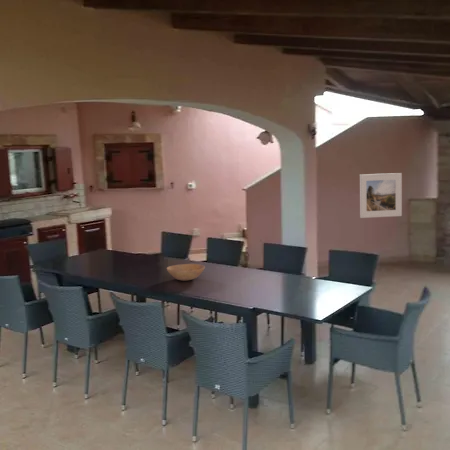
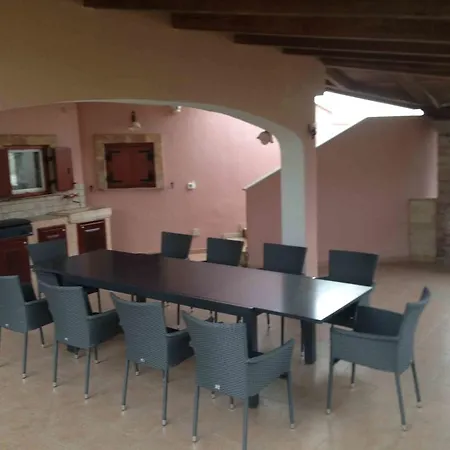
- bowl (186, 273)
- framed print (380, 195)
